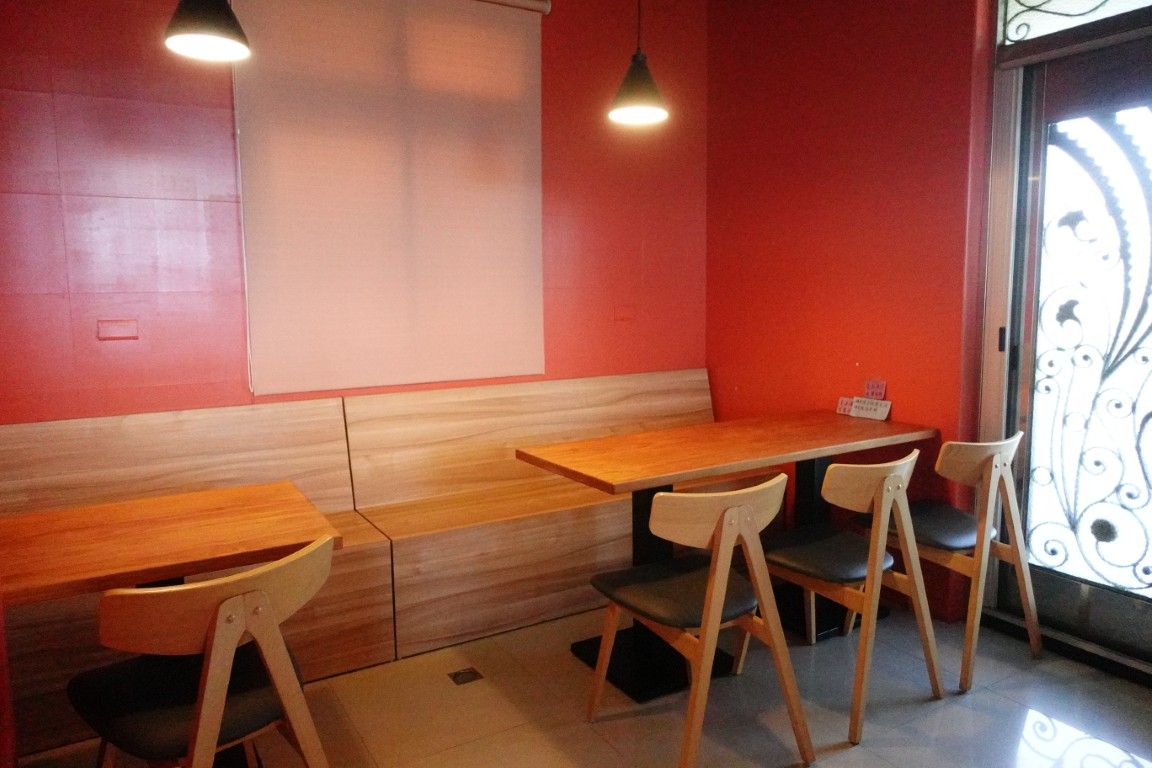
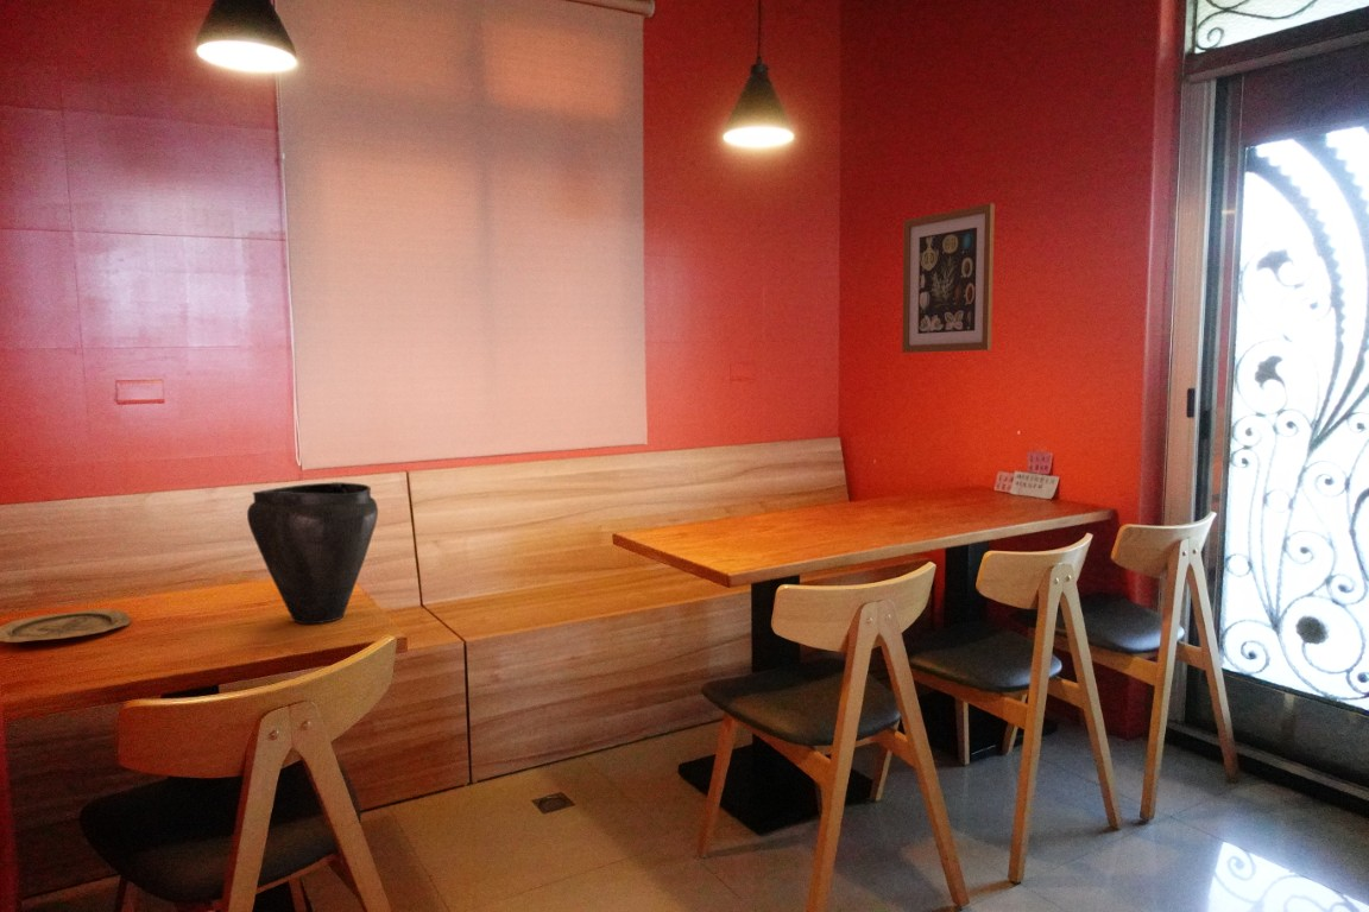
+ plate (63, 626)
+ vase (316, 551)
+ wall art (945, 281)
